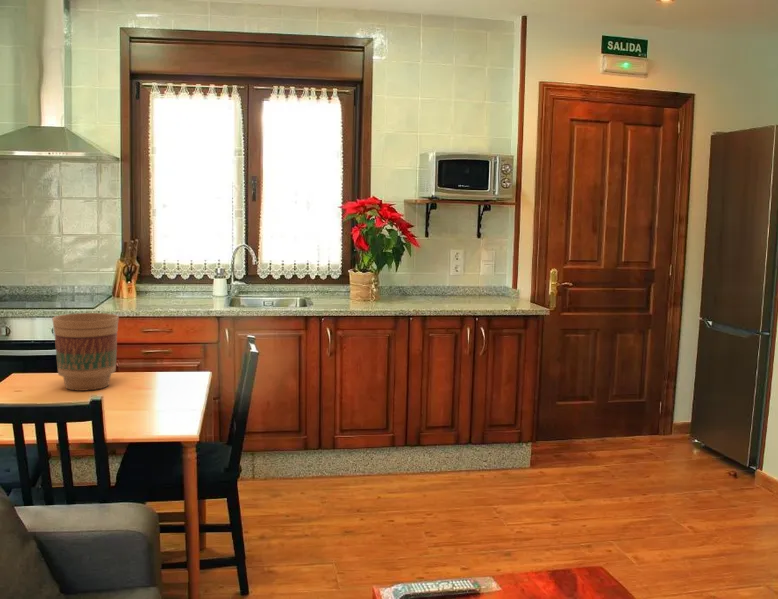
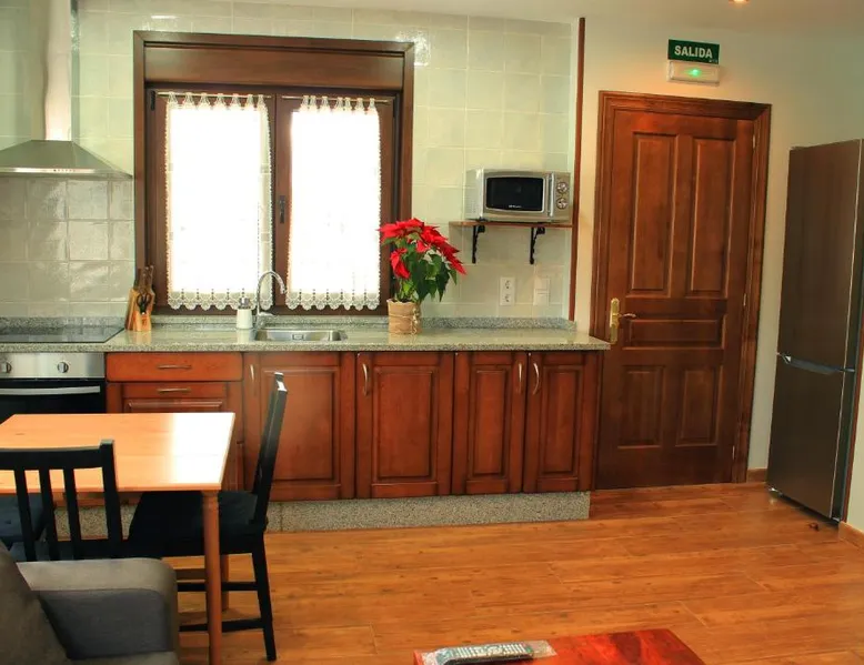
- flower pot (86, 351)
